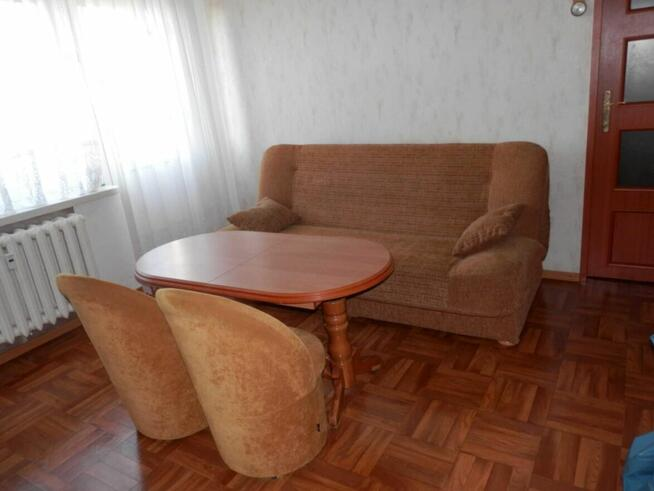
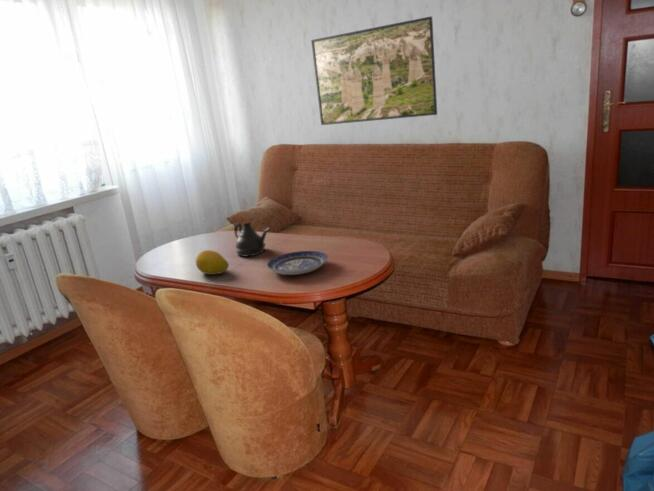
+ fruit (212, 262)
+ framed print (371, 75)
+ teapot (253, 238)
+ plate (297, 264)
